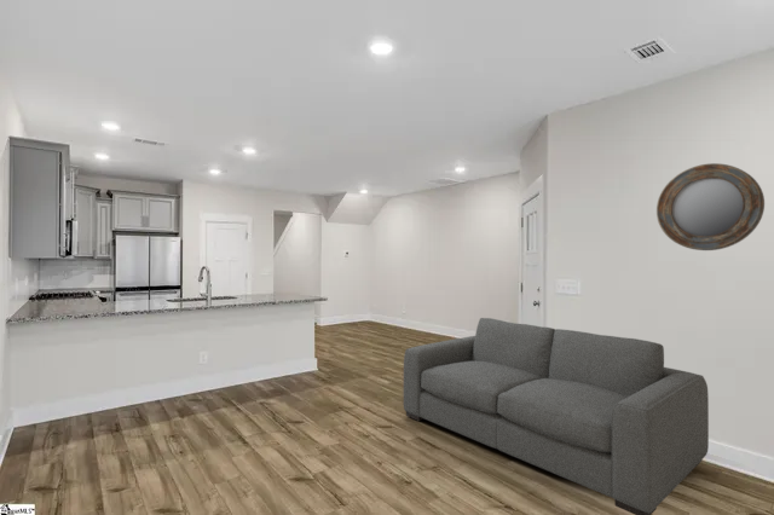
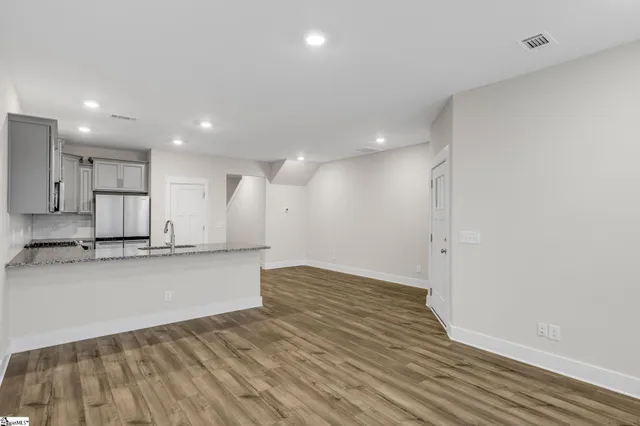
- sofa (536, 383)
- home mirror (706, 207)
